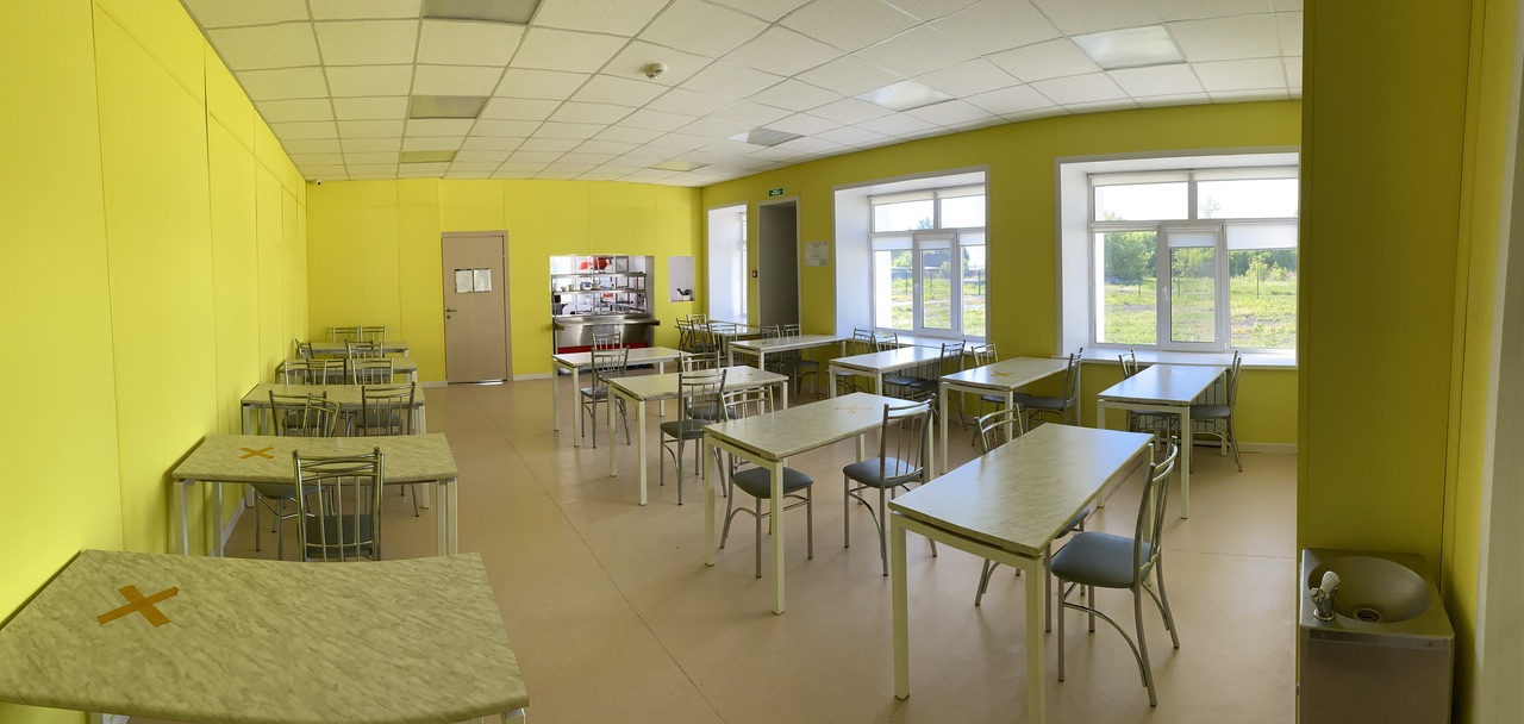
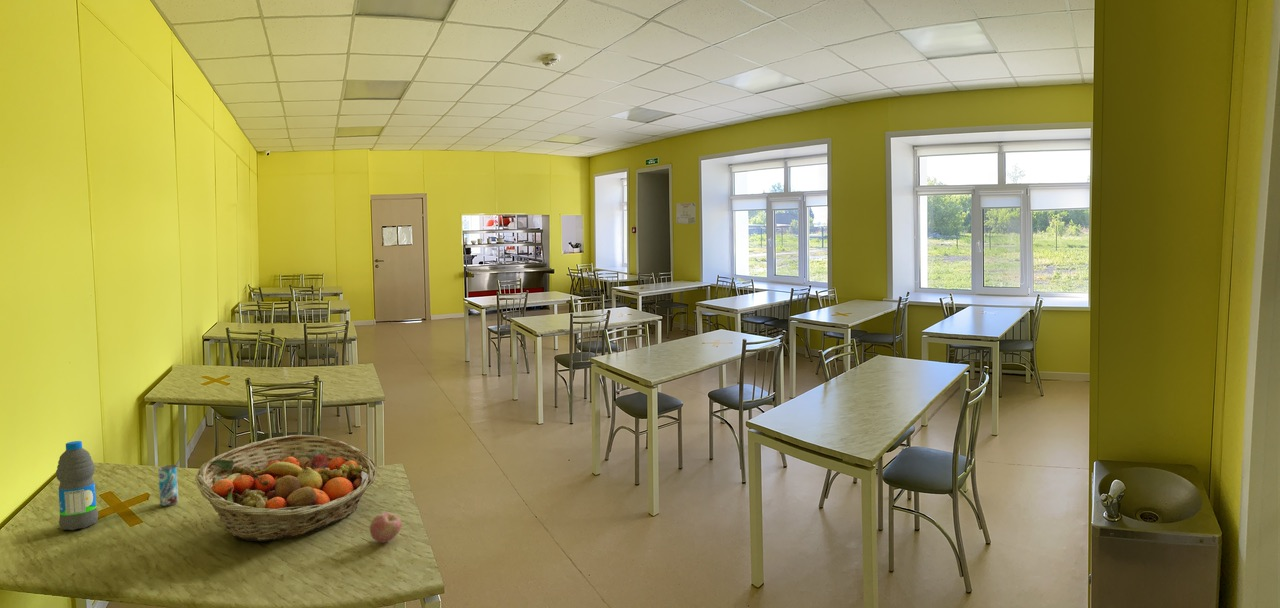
+ beverage can (168, 485)
+ apple (386, 527)
+ water bottle (76, 484)
+ fruit basket (292, 484)
